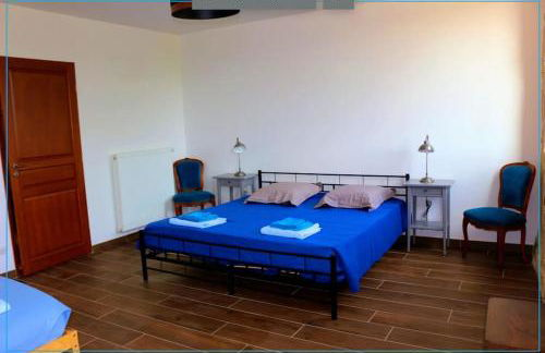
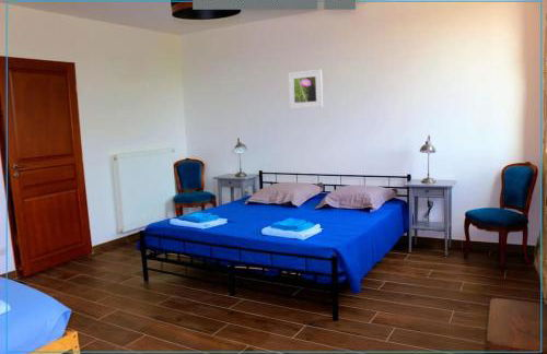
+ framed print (305, 90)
